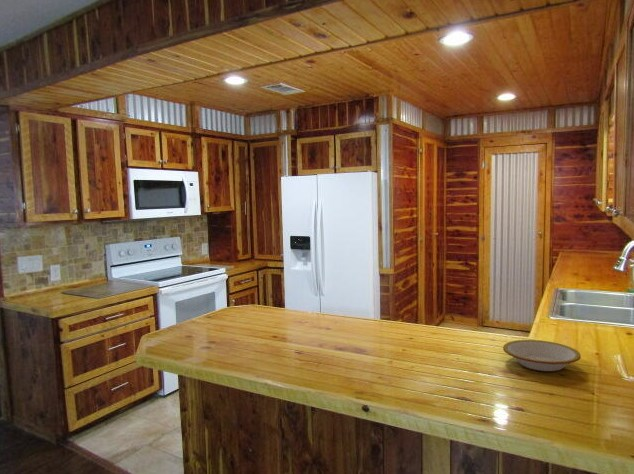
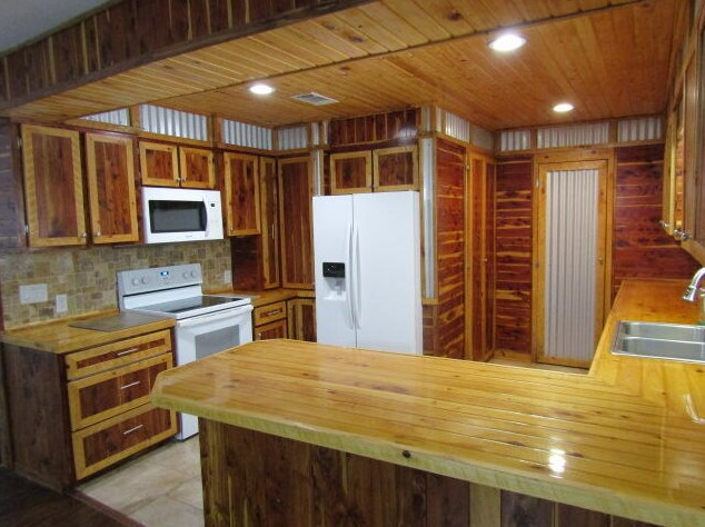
- bowl (540, 357)
